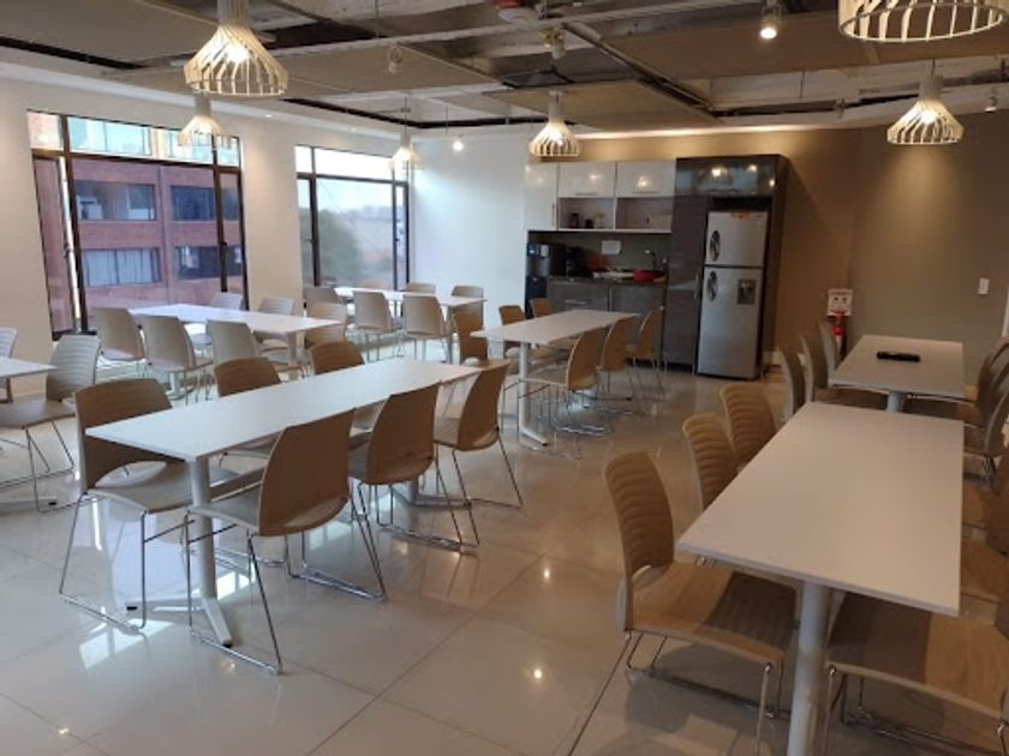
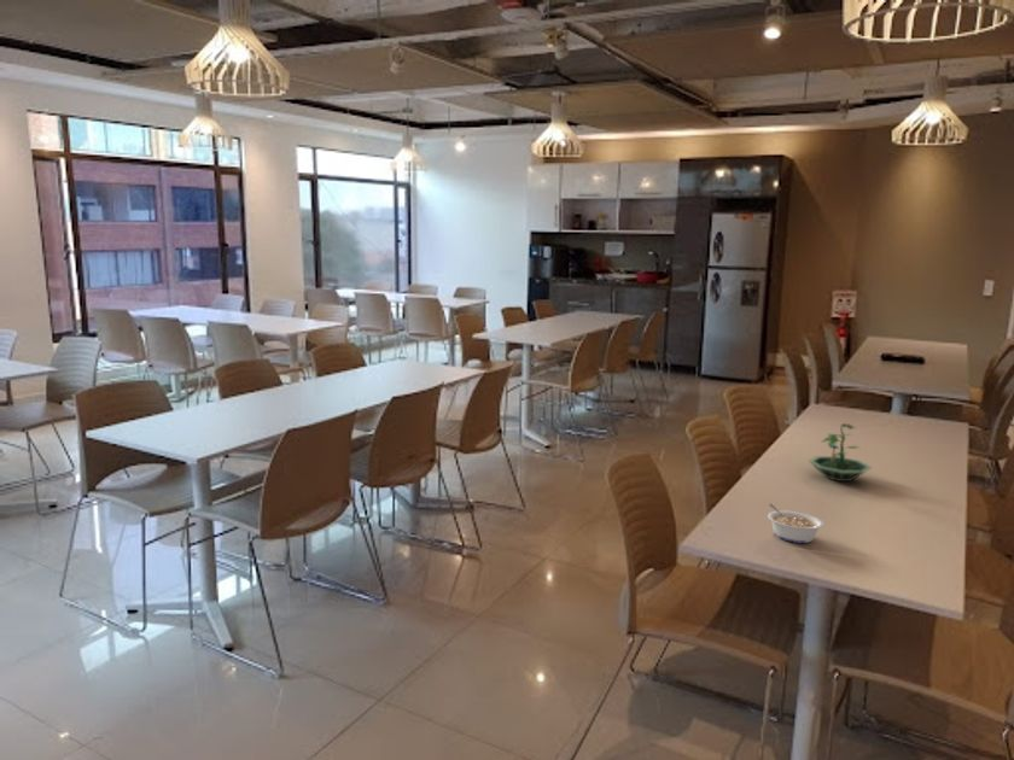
+ legume (792, 525)
+ terrarium (843, 433)
